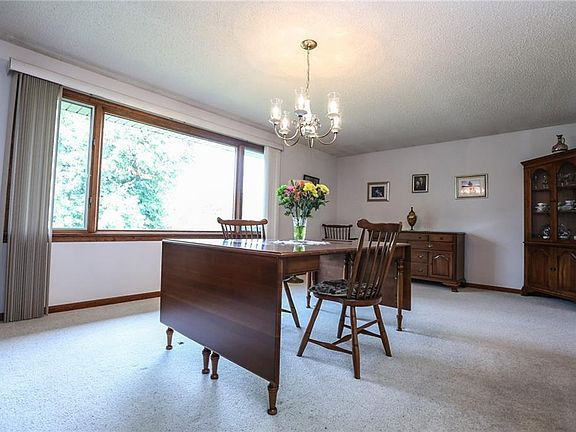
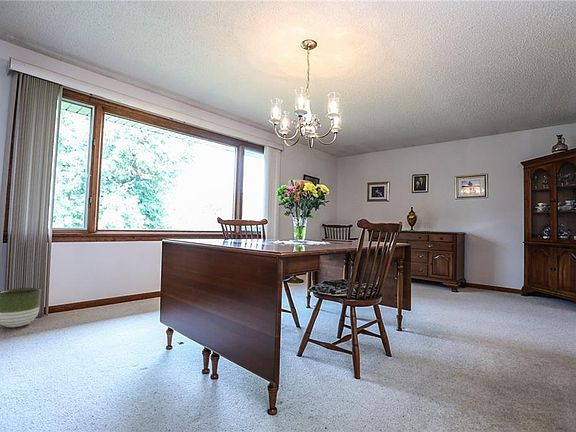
+ planter (18, 308)
